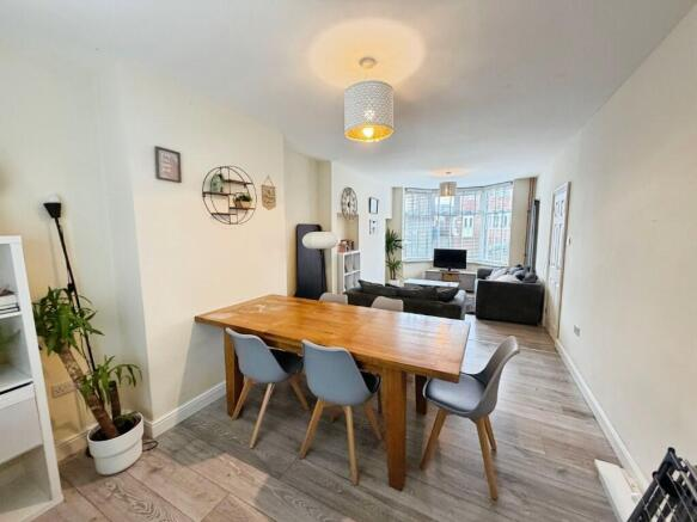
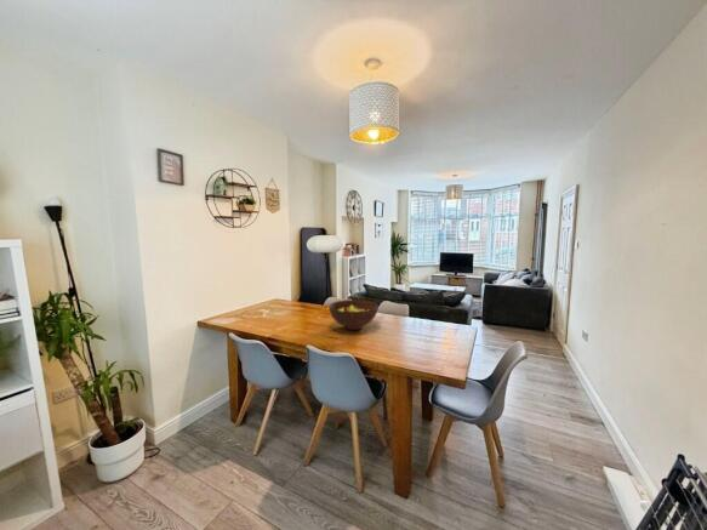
+ fruit bowl (353, 315)
